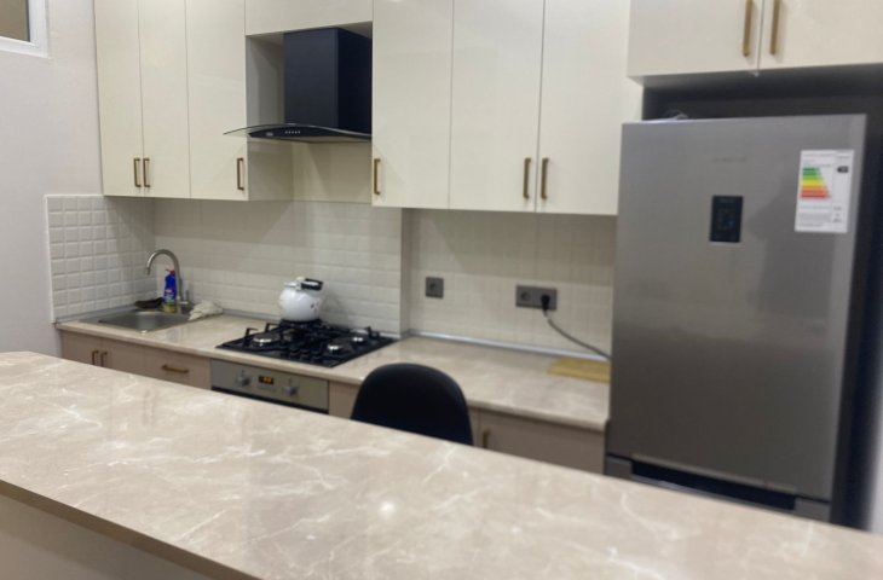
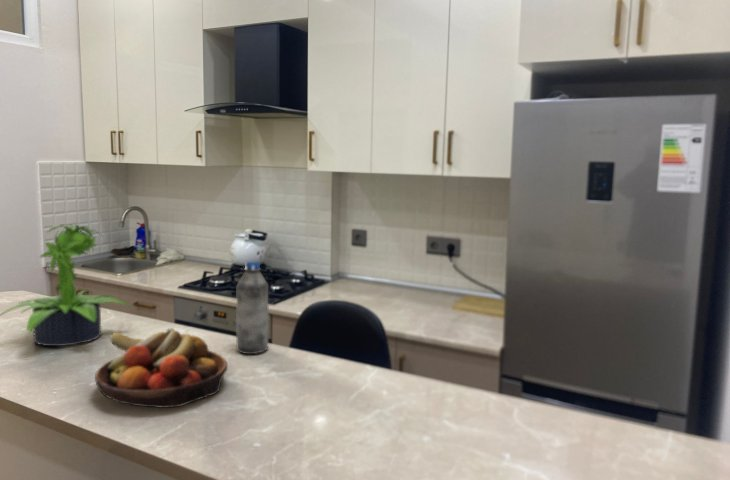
+ water bottle (252, 306)
+ potted plant (68, 282)
+ fruit bowl (161, 362)
